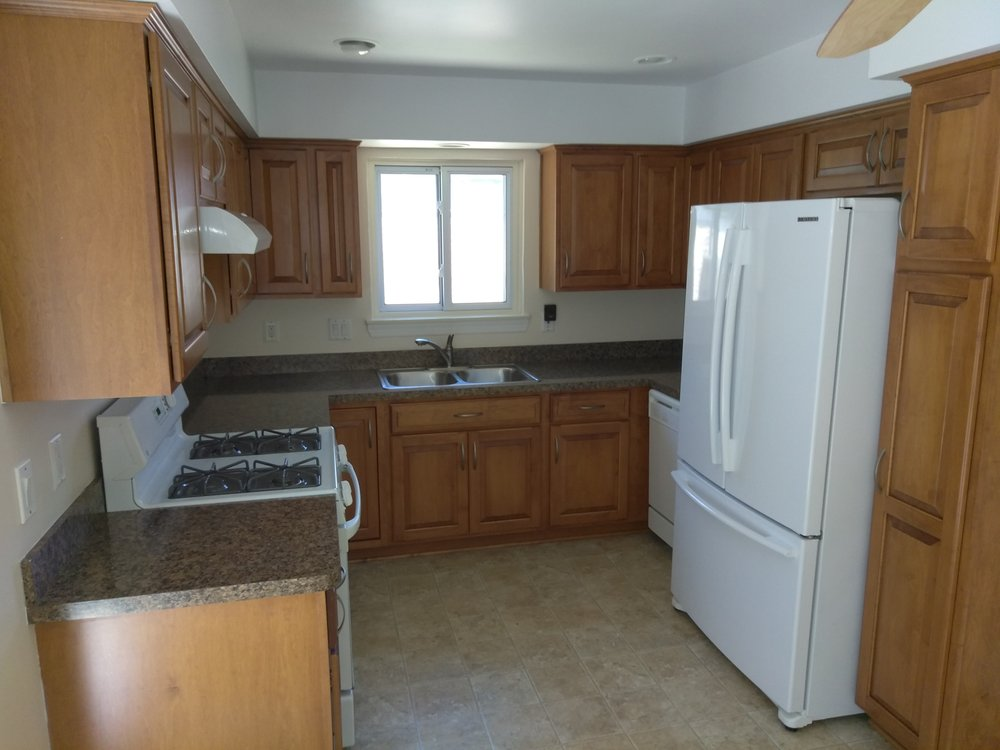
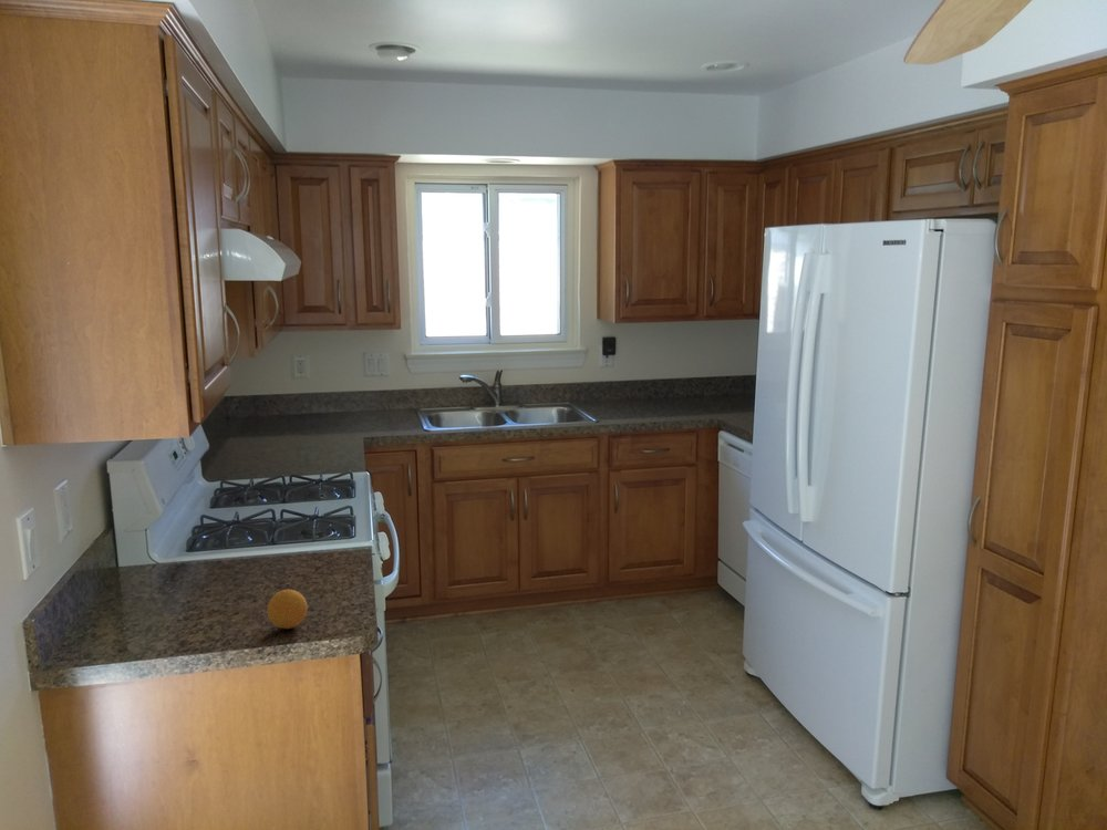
+ fruit (287, 608)
